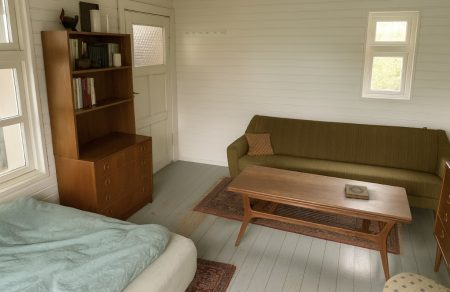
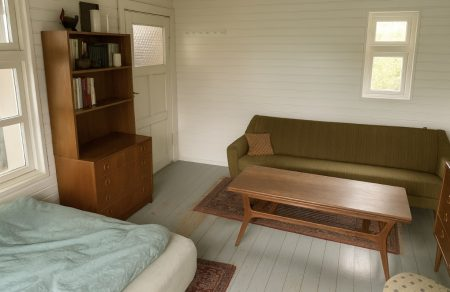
- hardback book (356, 191)
